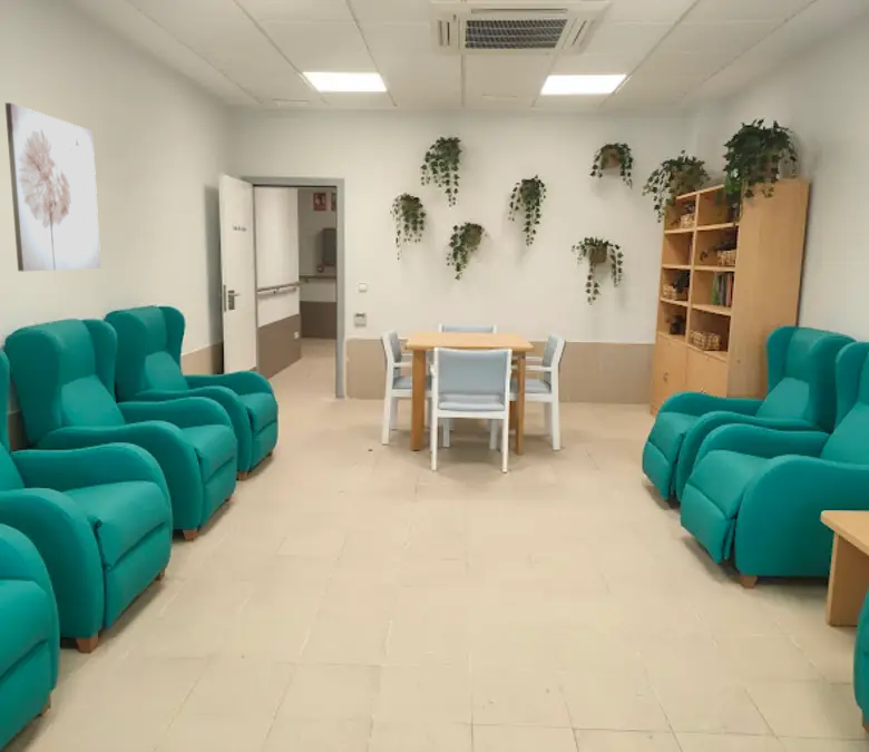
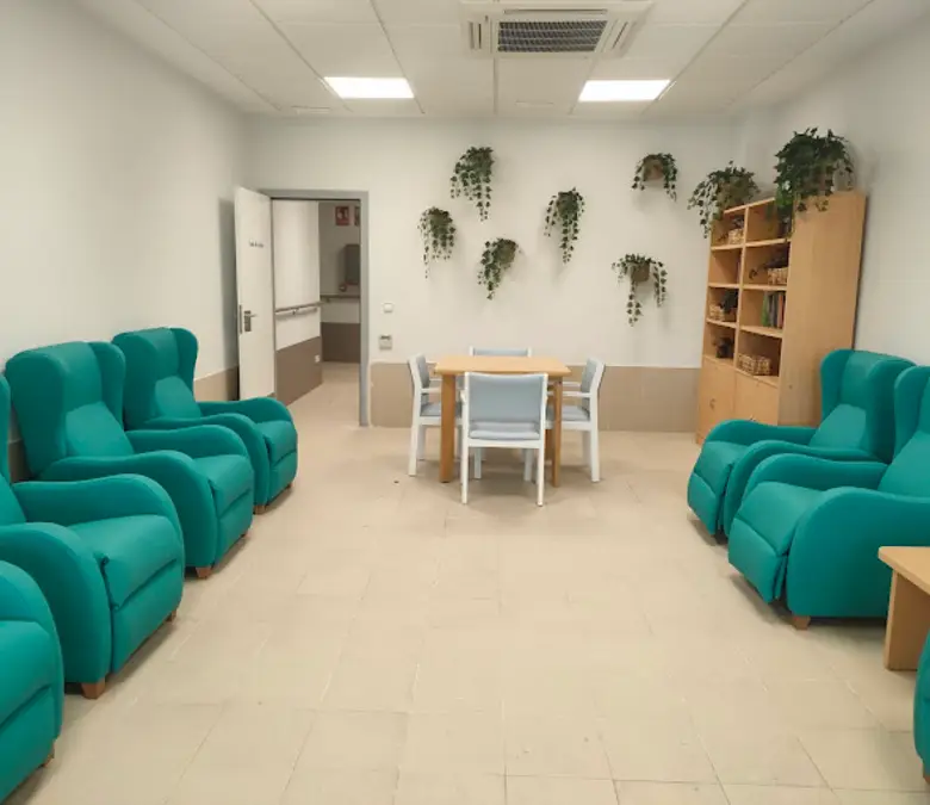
- wall art (58, 195)
